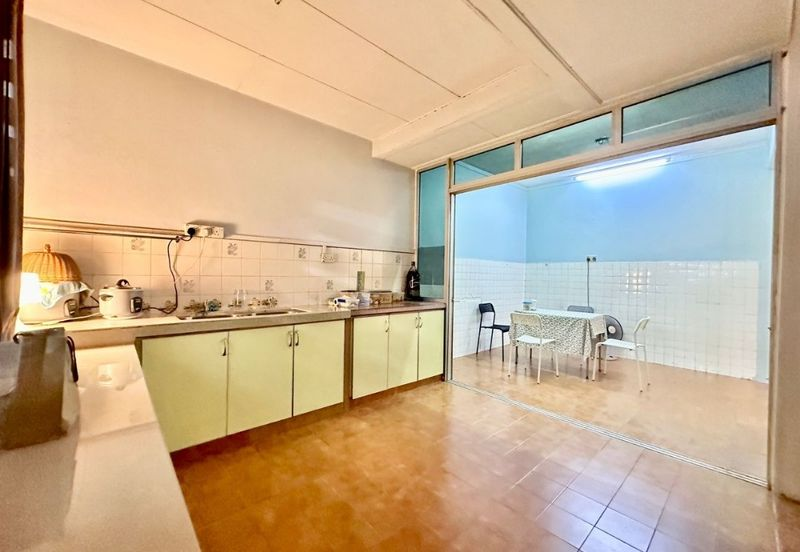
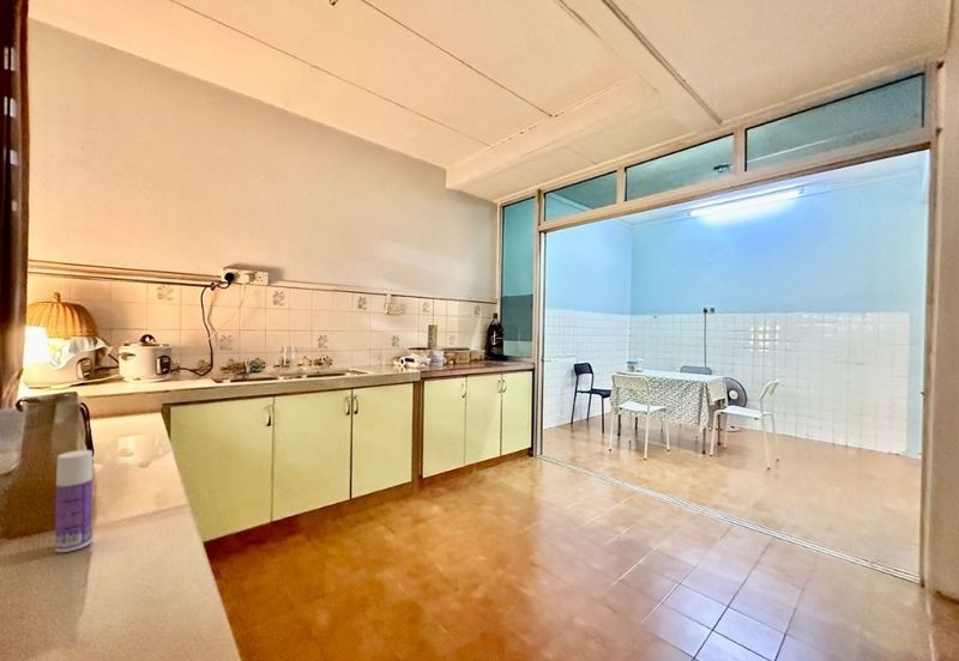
+ bottle (74, 499)
